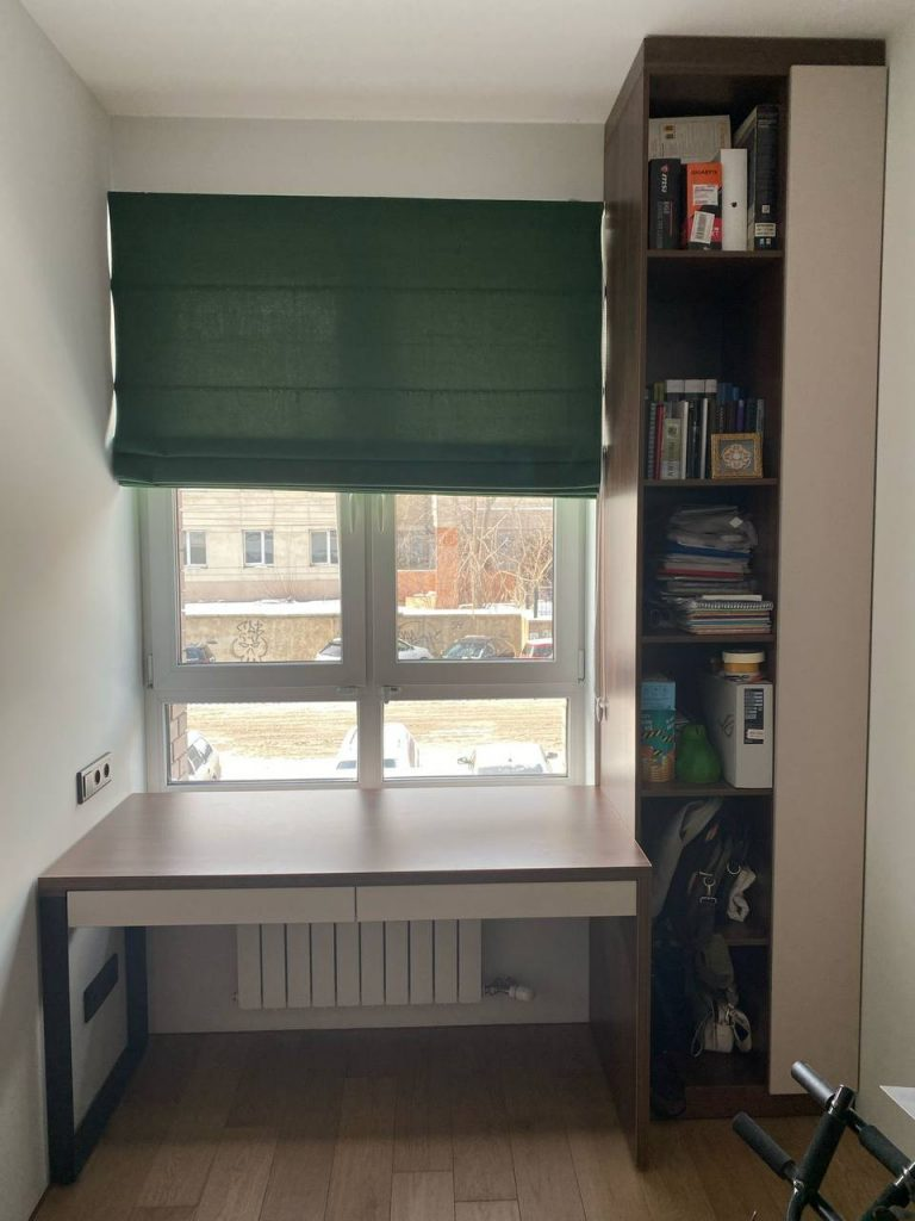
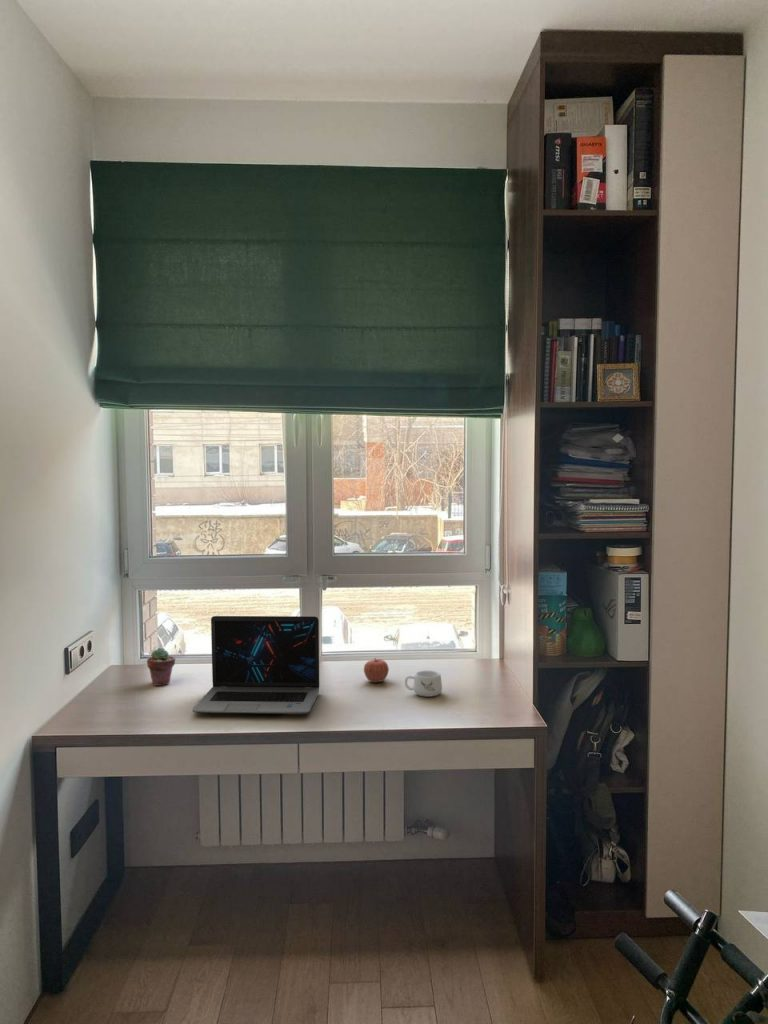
+ laptop (257, 664)
+ potted succulent (161, 665)
+ apple (376, 669)
+ mug (423, 683)
